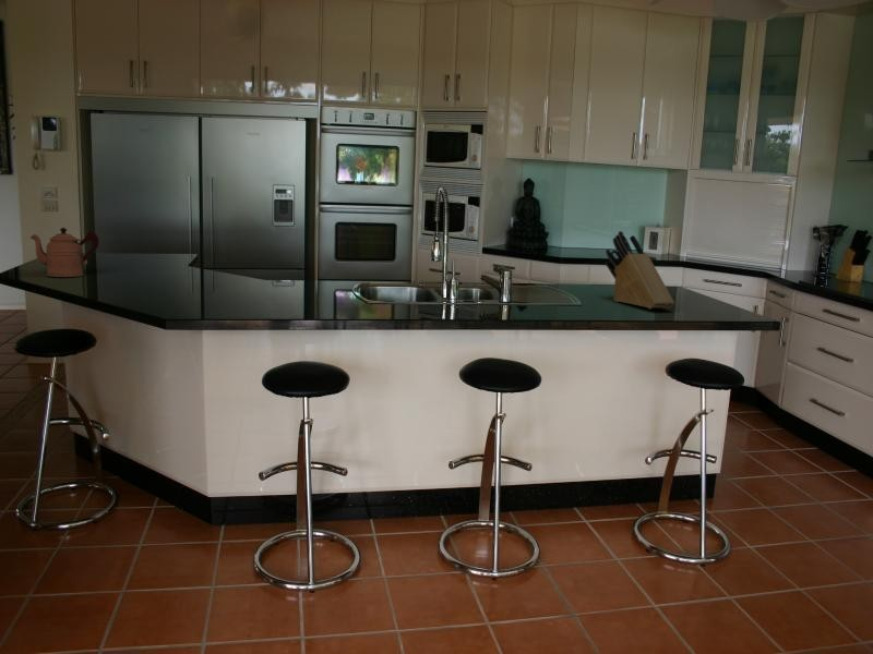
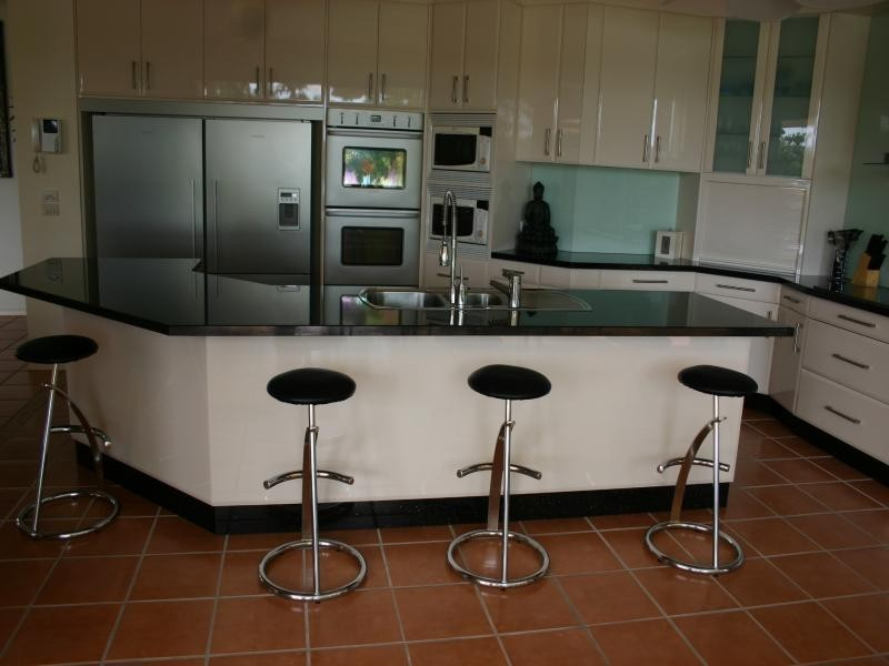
- knife block (638, 268)
- coffeepot (64, 251)
